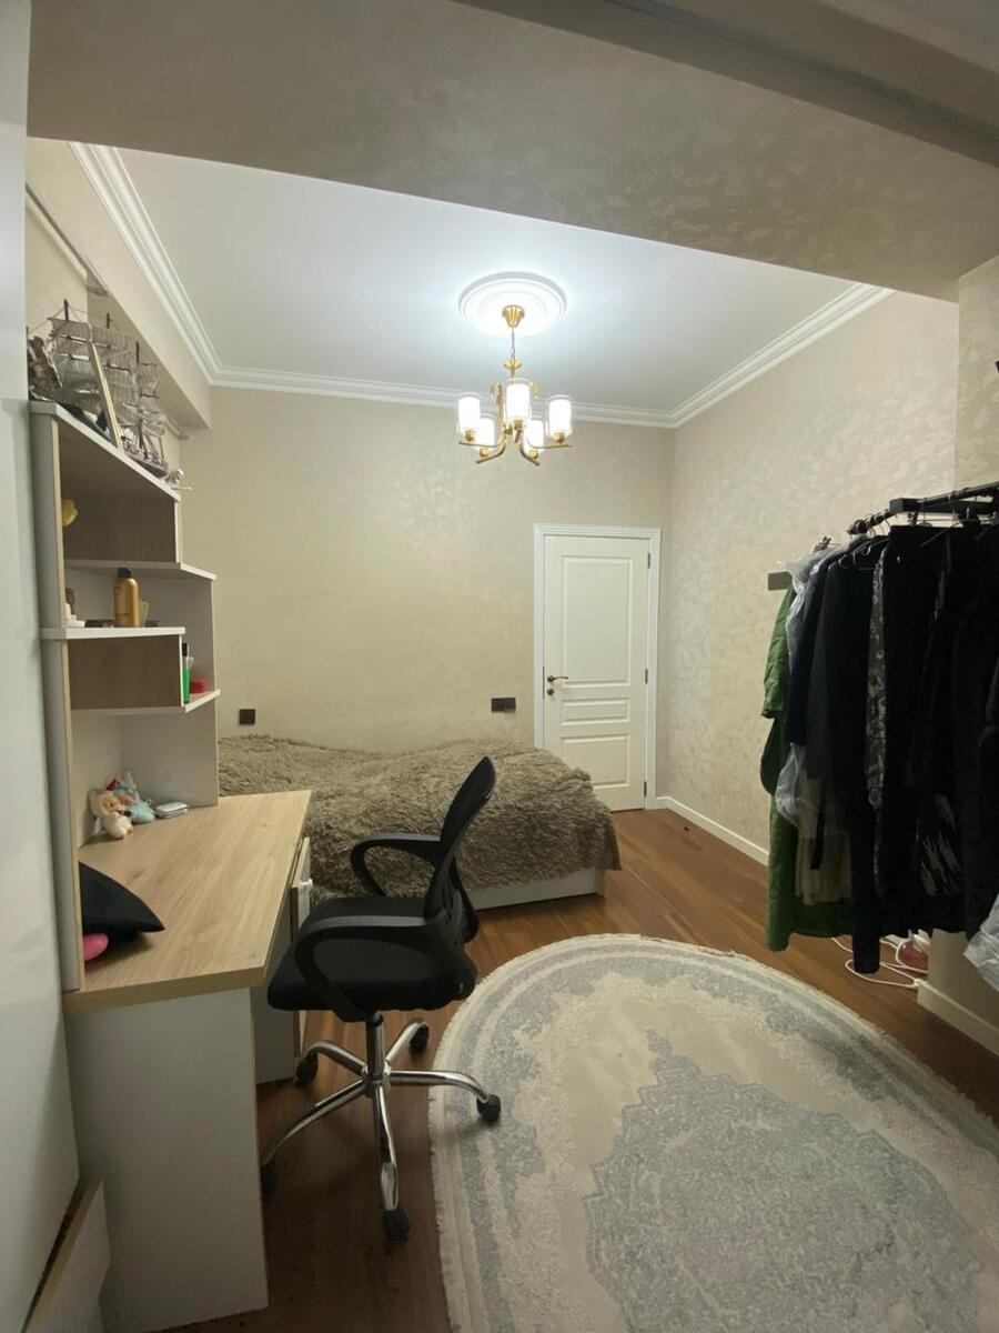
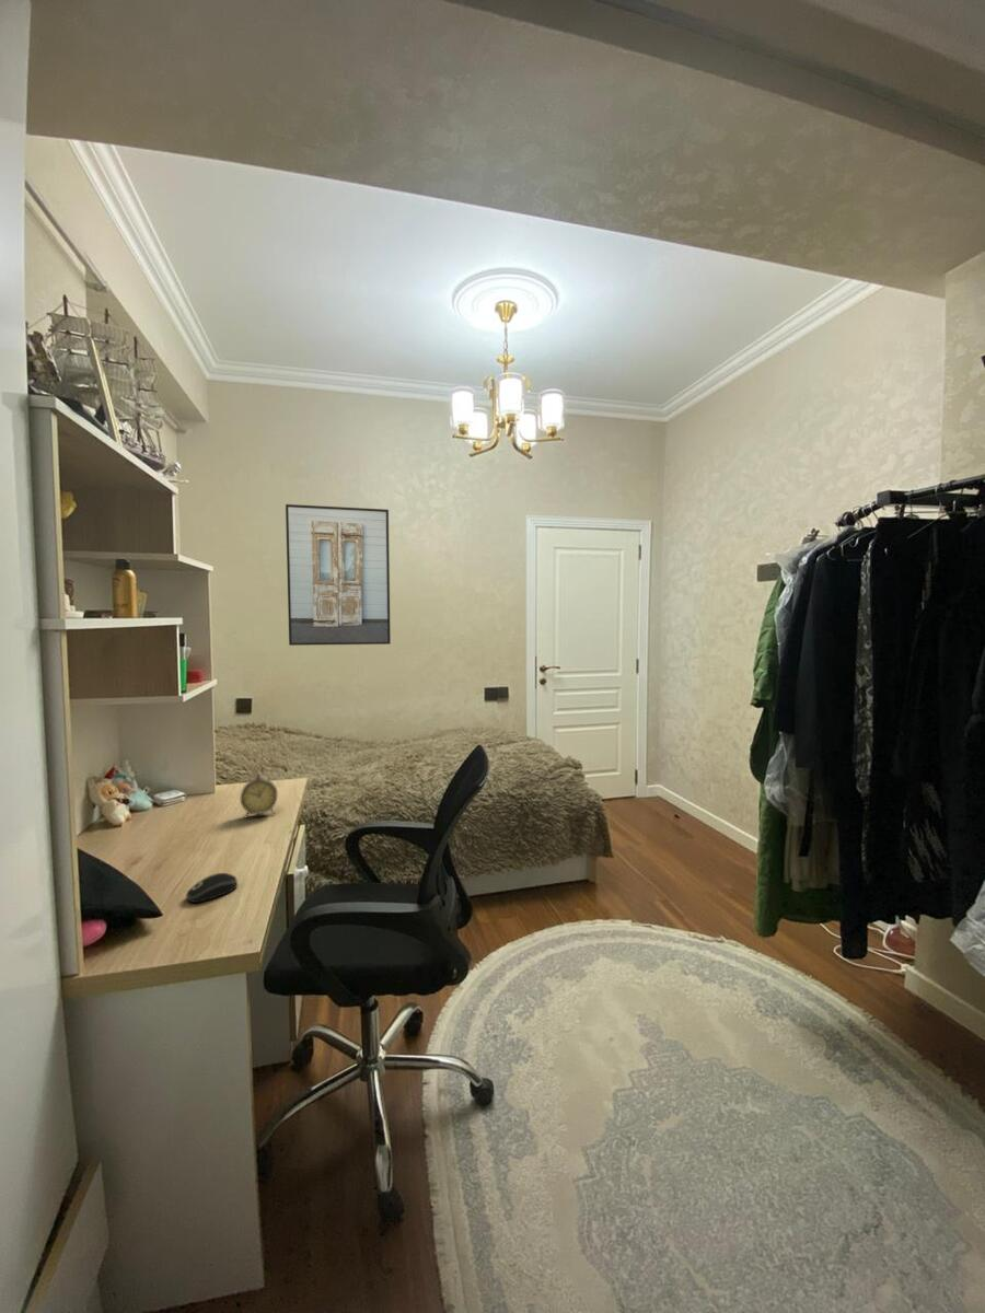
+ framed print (339, 576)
+ computer mouse (212, 884)
+ alarm clock (258, 790)
